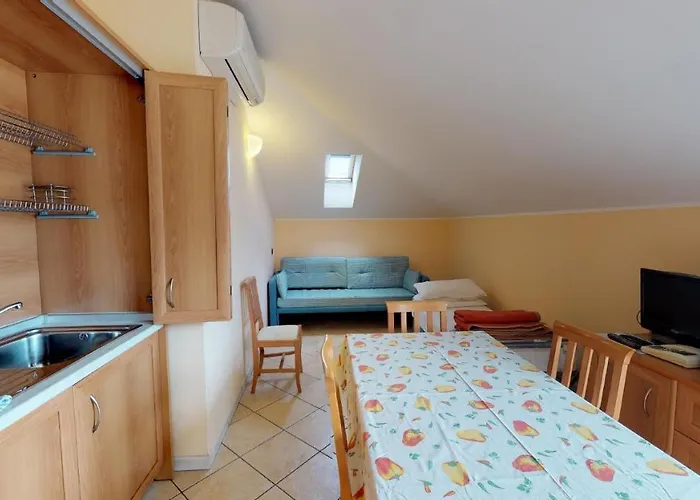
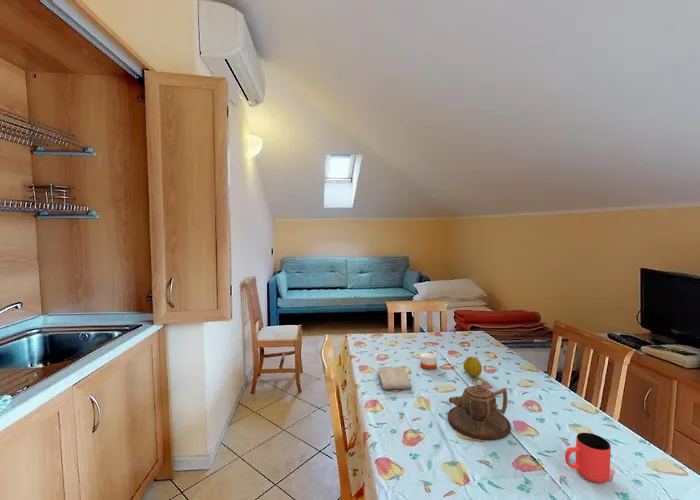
+ teapot (478, 400)
+ cup (586, 457)
+ washcloth (393, 376)
+ candle (428, 355)
+ fruit (472, 366)
